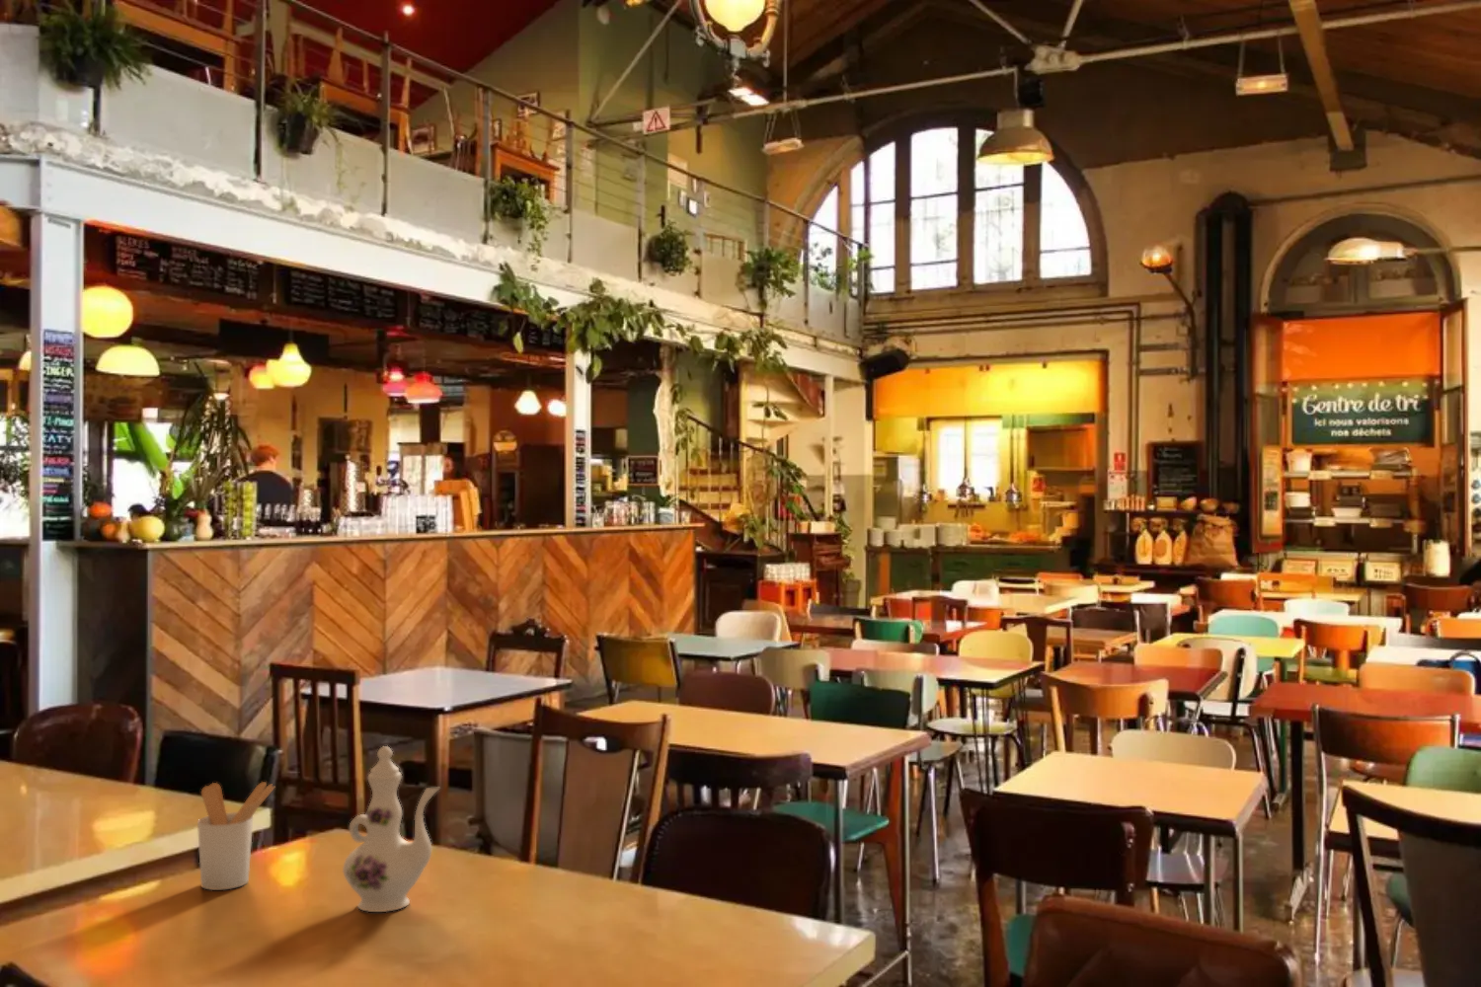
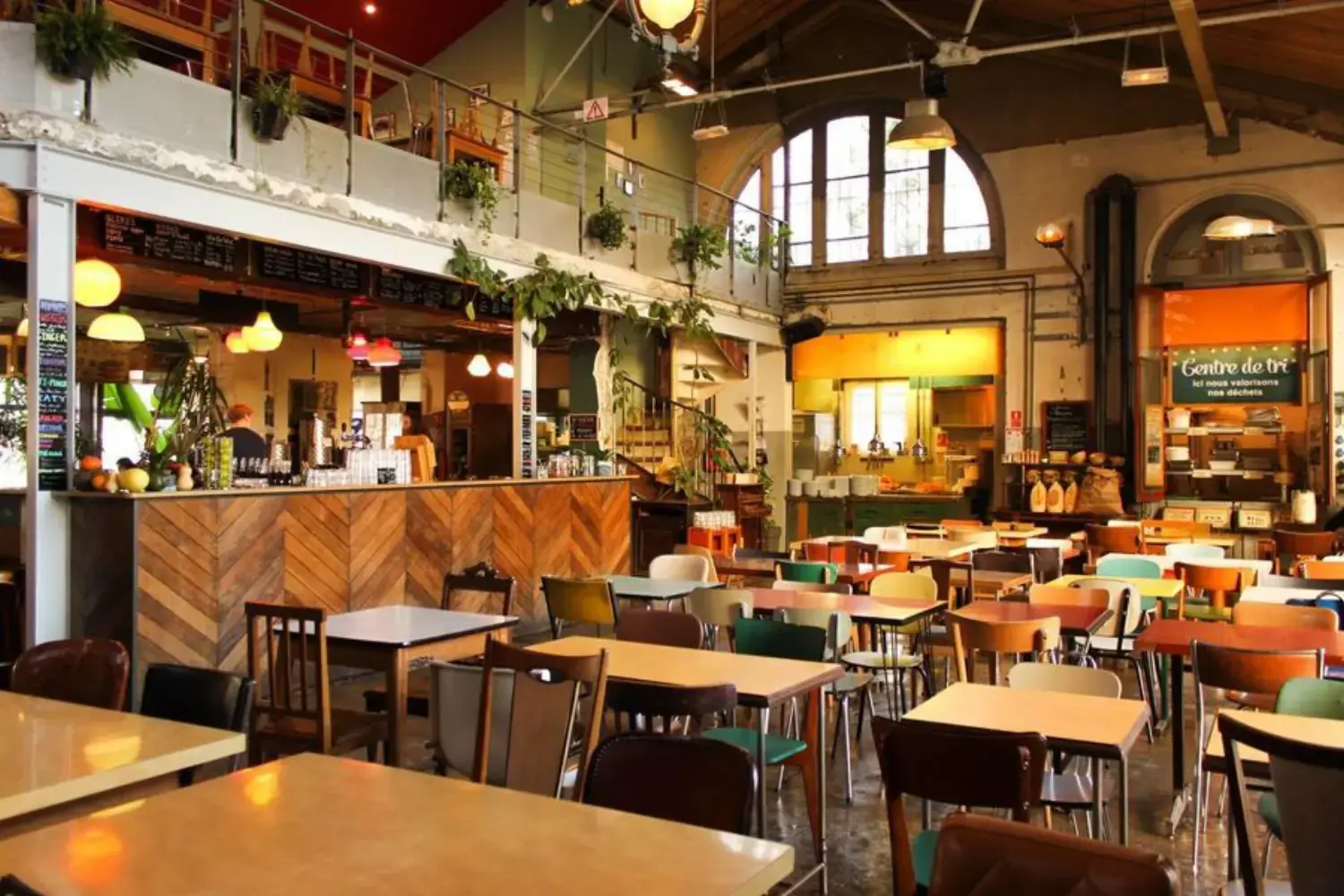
- utensil holder (237, 832)
- chinaware (394, 825)
